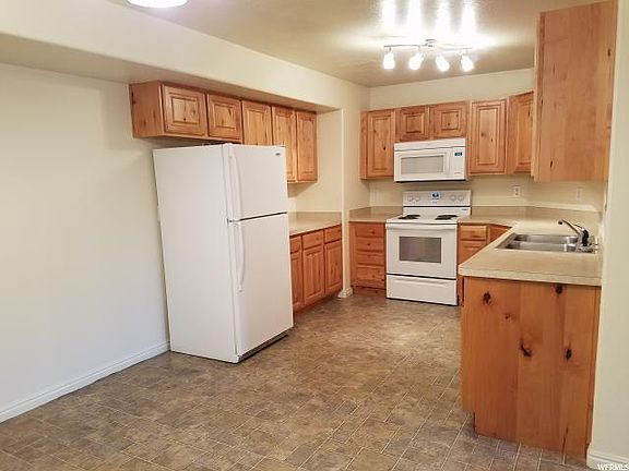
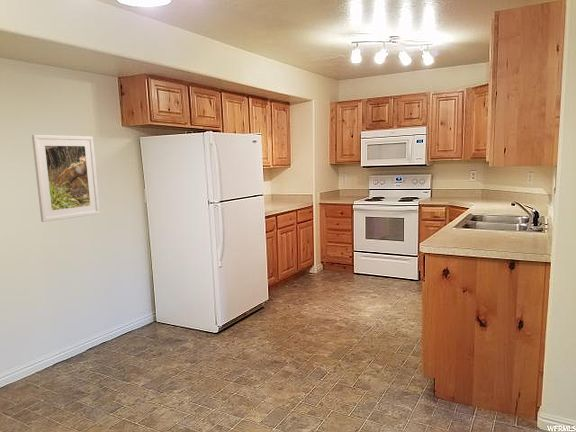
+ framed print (68, 177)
